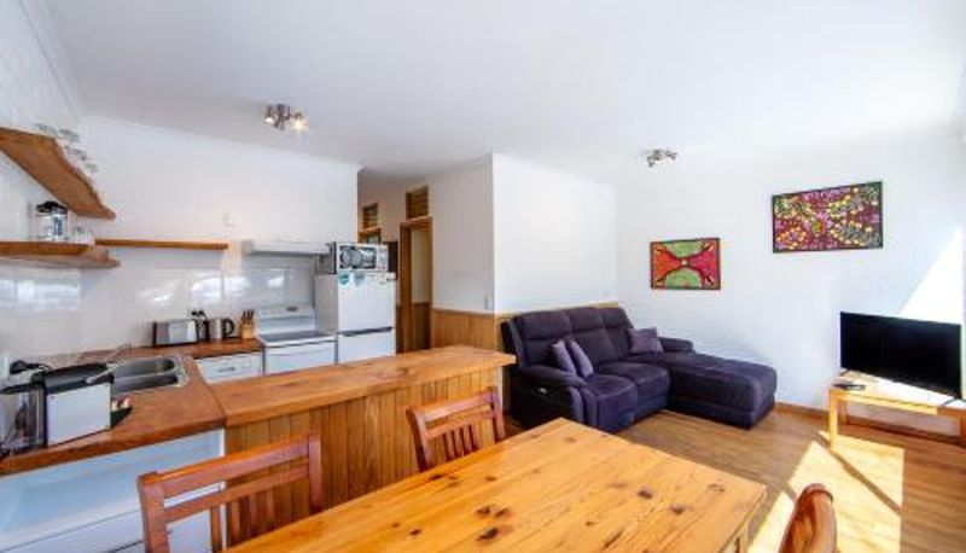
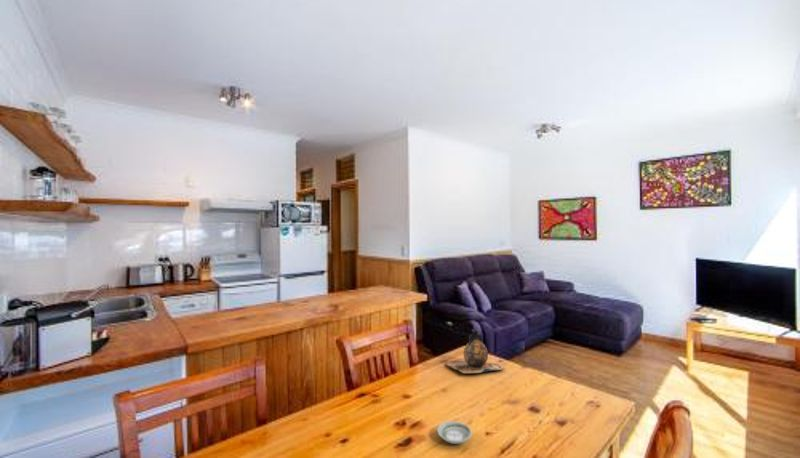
+ saucer (454, 434)
+ vase (474, 348)
